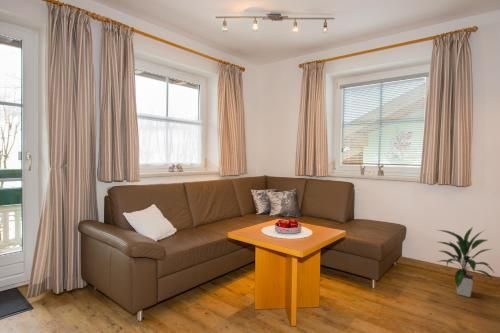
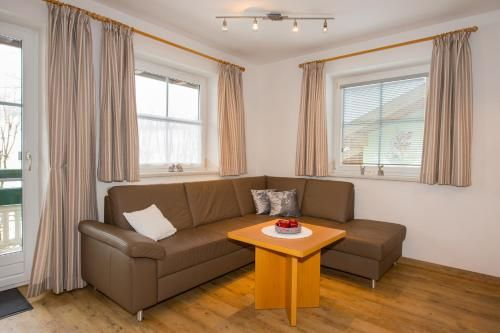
- indoor plant (463, 260)
